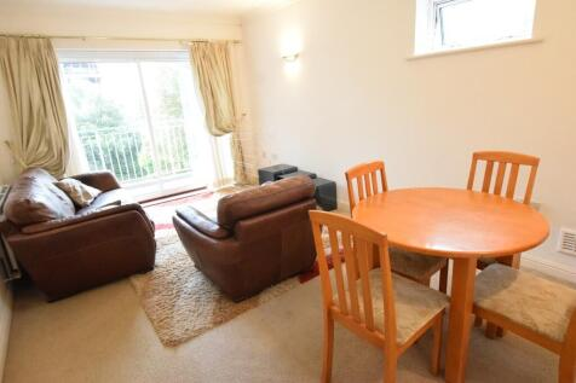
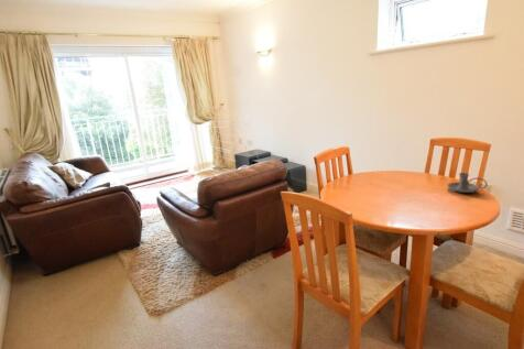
+ candle holder (467, 182)
